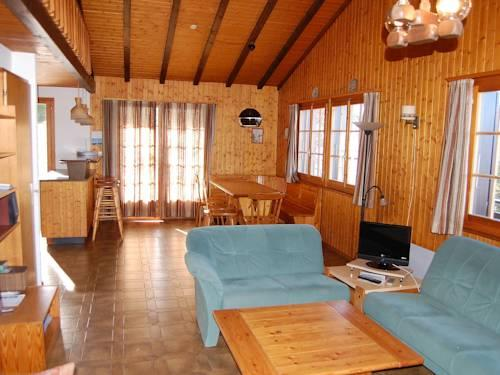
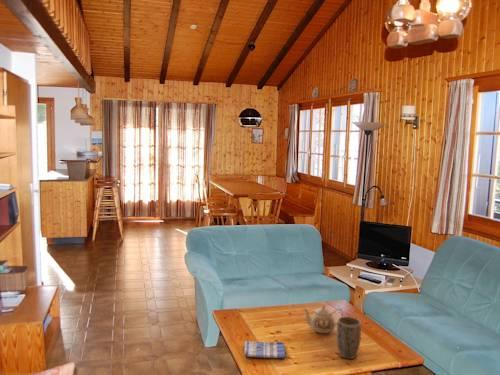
+ teapot (323, 317)
+ dish towel (264, 349)
+ plant pot (348, 338)
